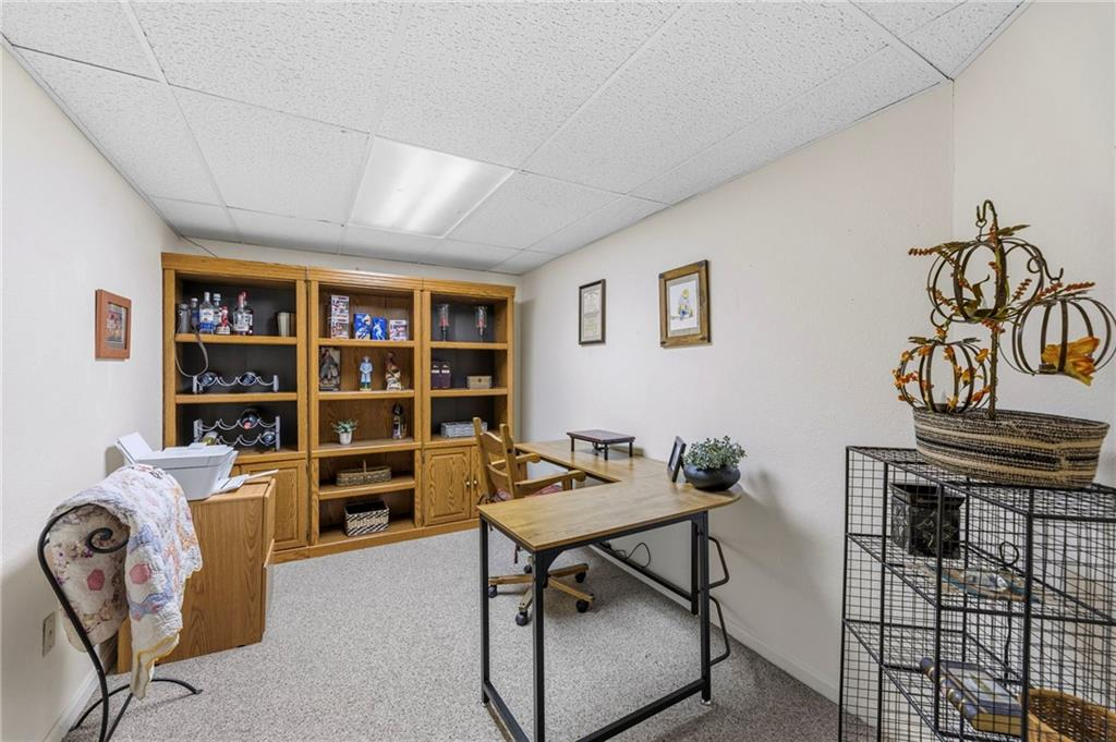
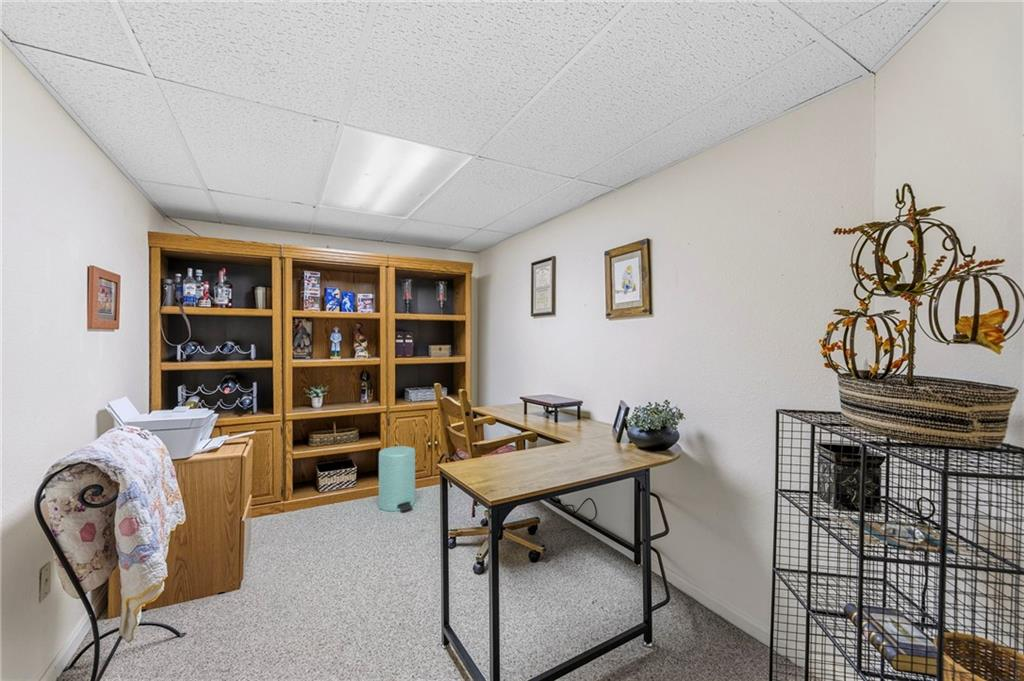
+ trash can (398, 477)
